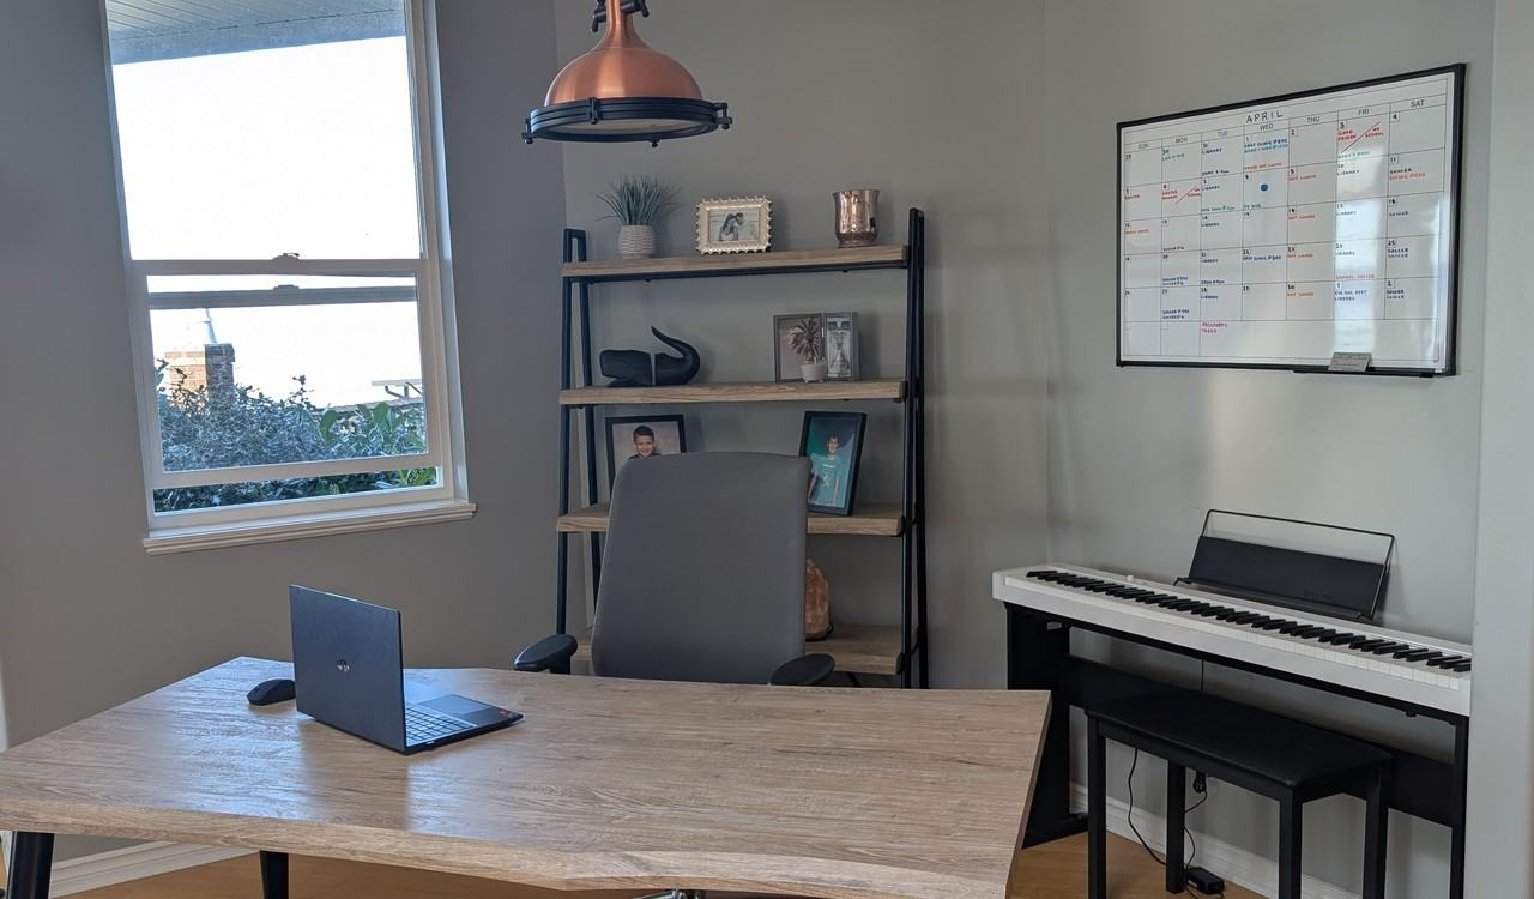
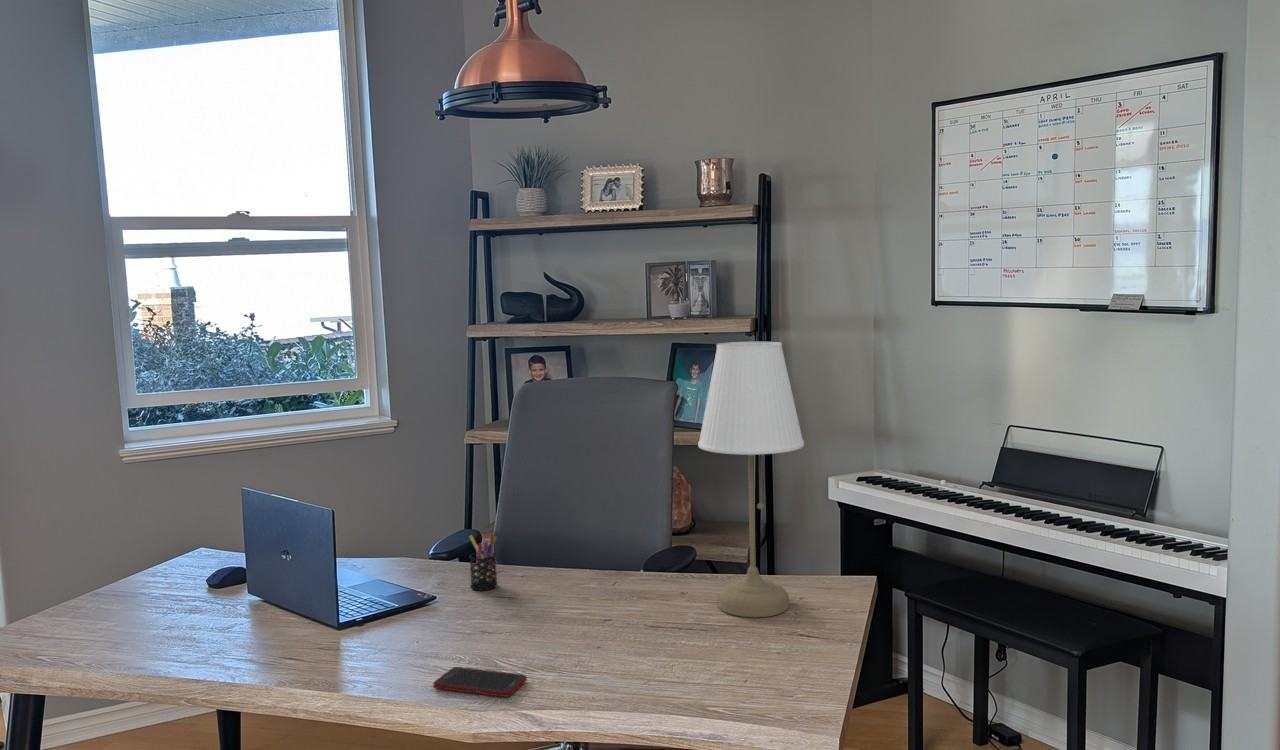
+ desk lamp (751, 476)
+ pen holder (486, 558)
+ cell phone (480, 681)
